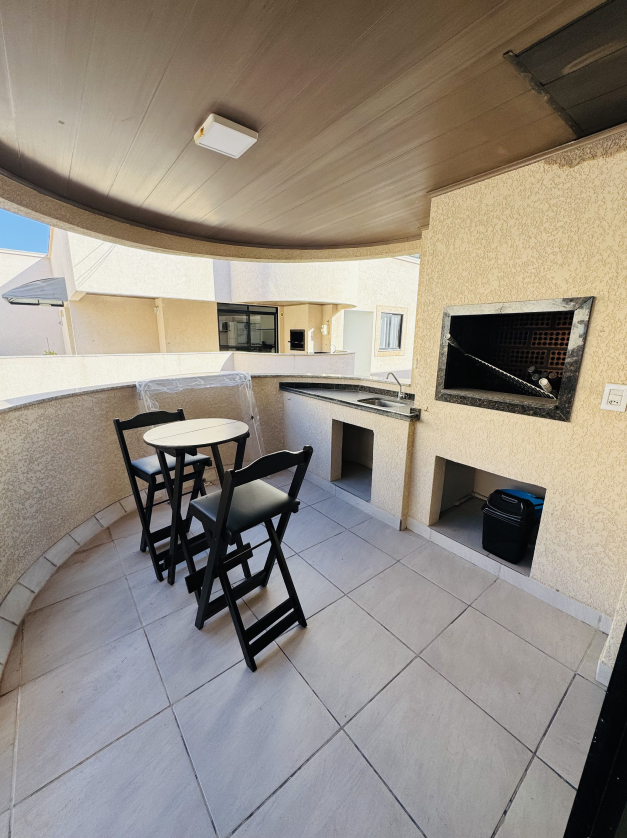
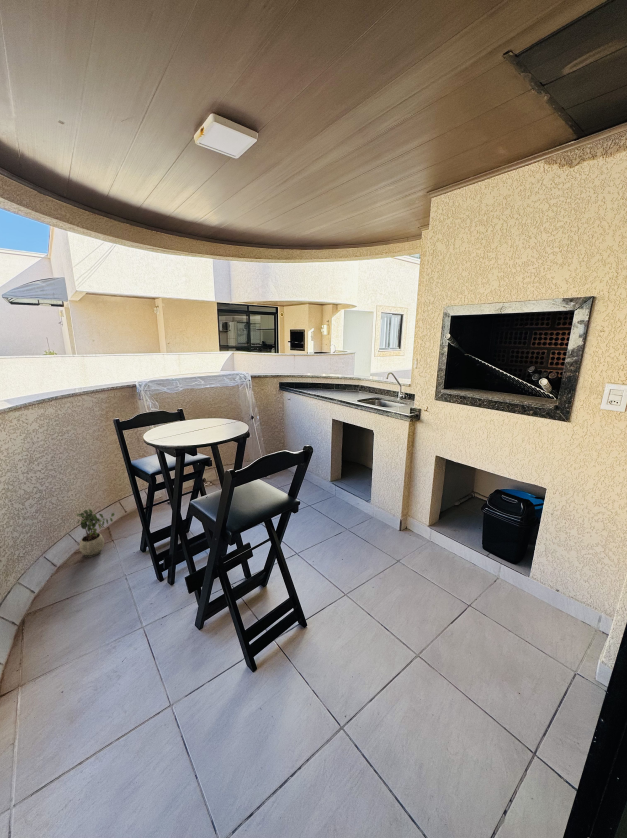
+ potted plant (94, 529)
